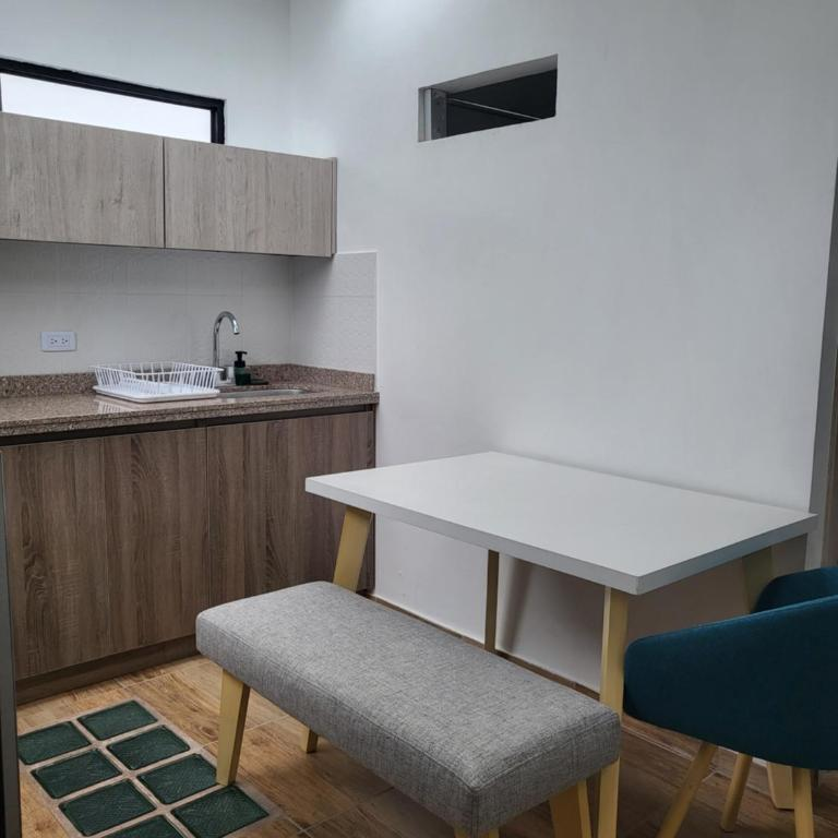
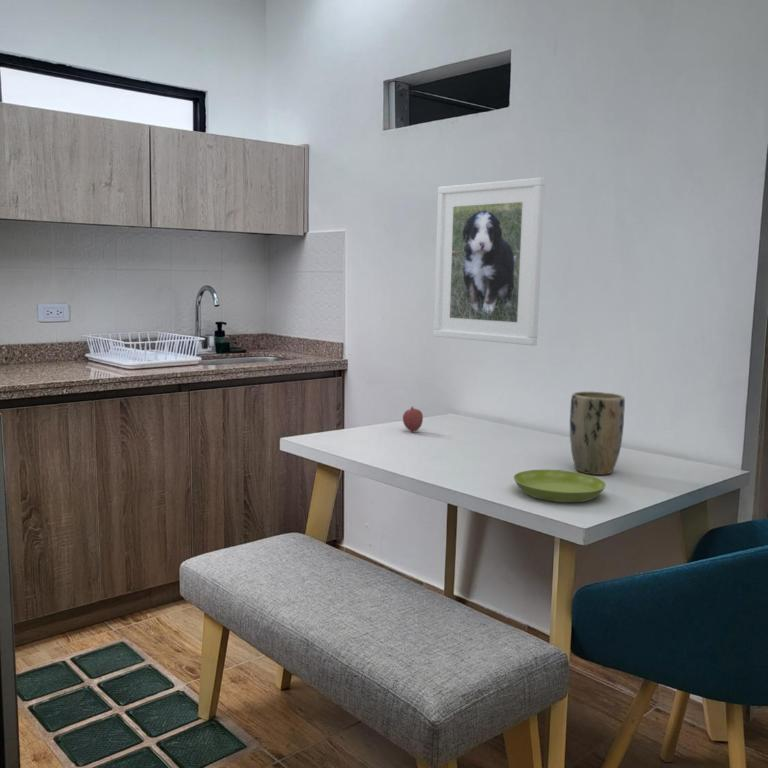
+ fruit (412, 418)
+ plant pot (595, 432)
+ saucer (558, 486)
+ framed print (485, 262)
